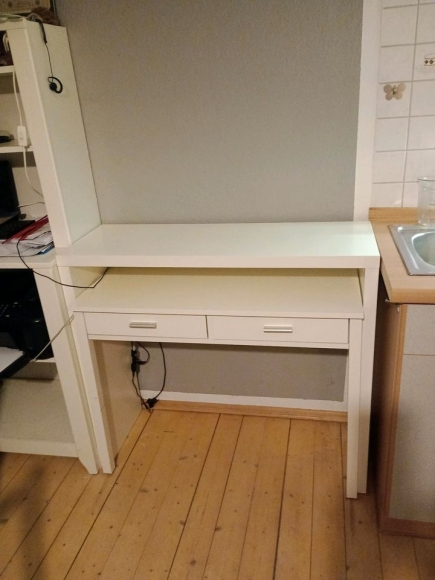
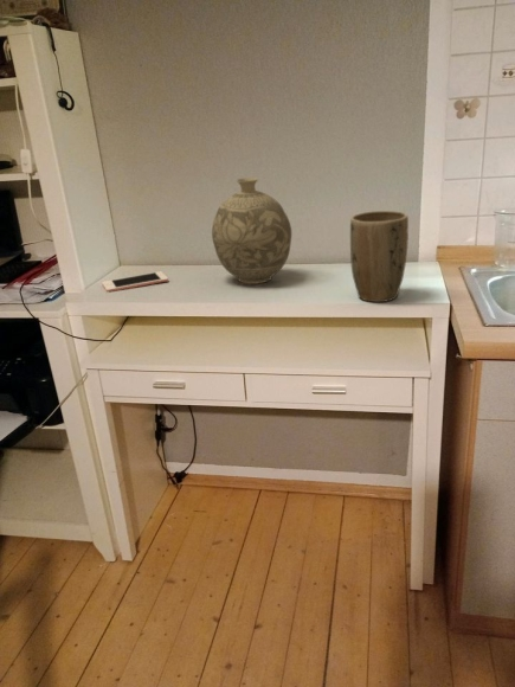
+ cell phone (135, 281)
+ decorative vase (251, 230)
+ plant pot (378, 257)
